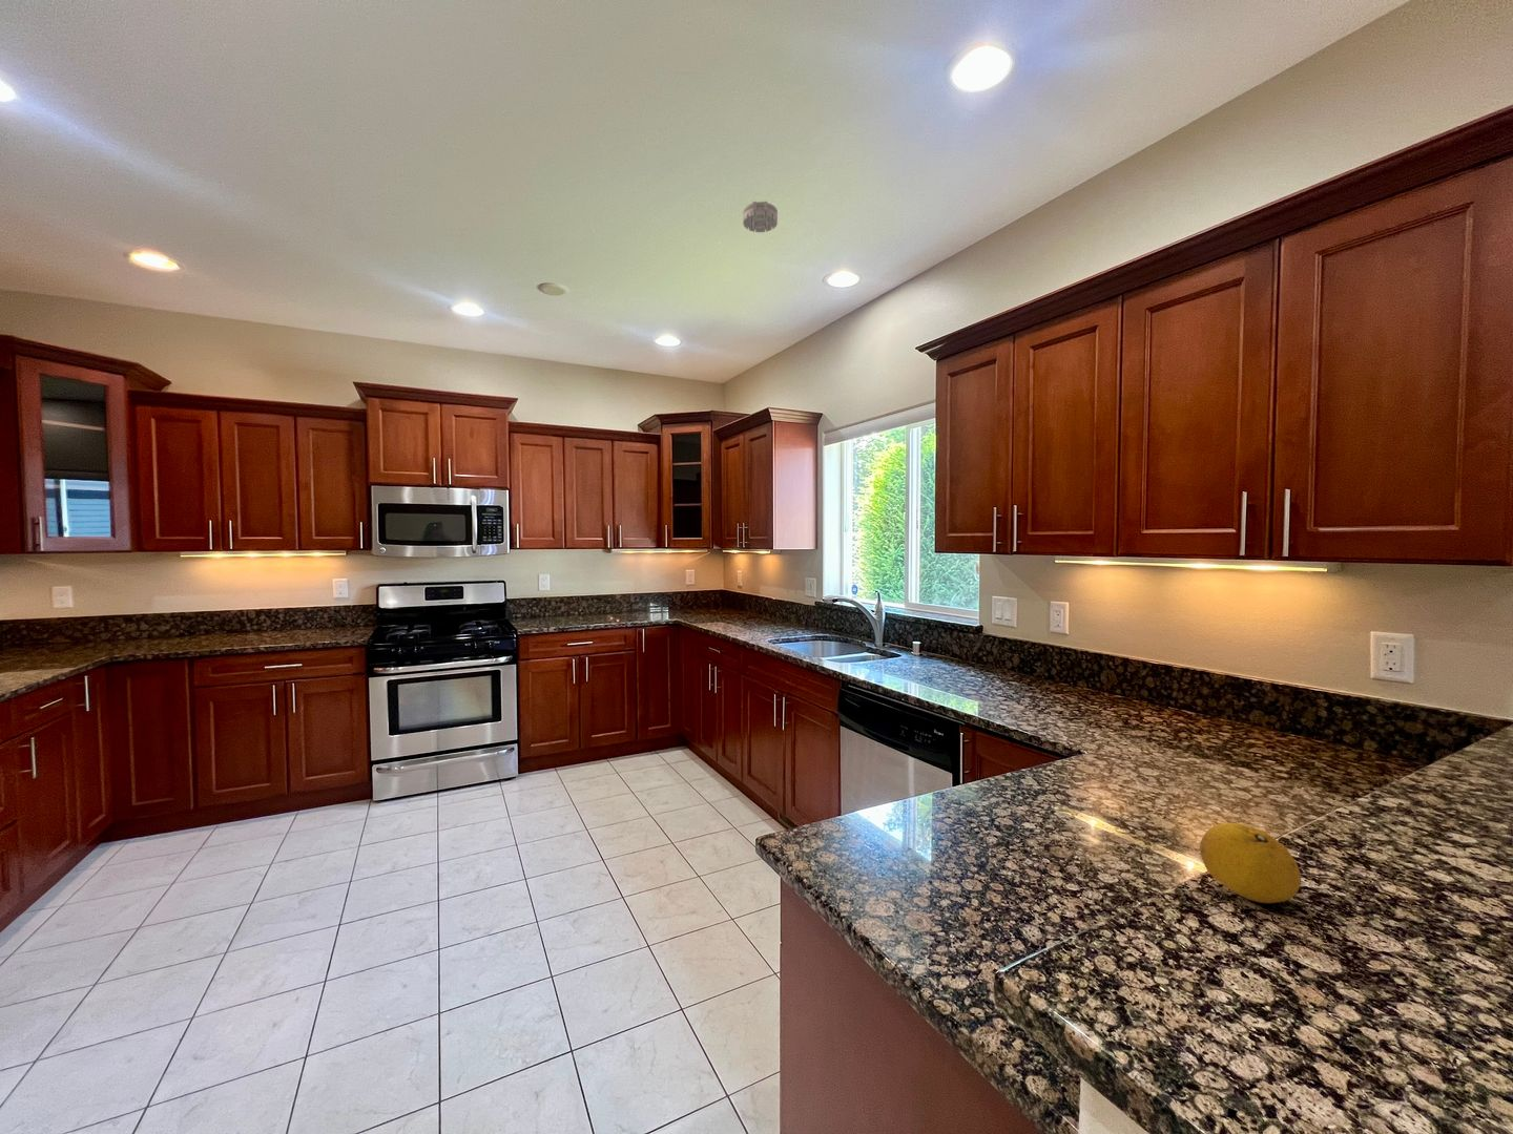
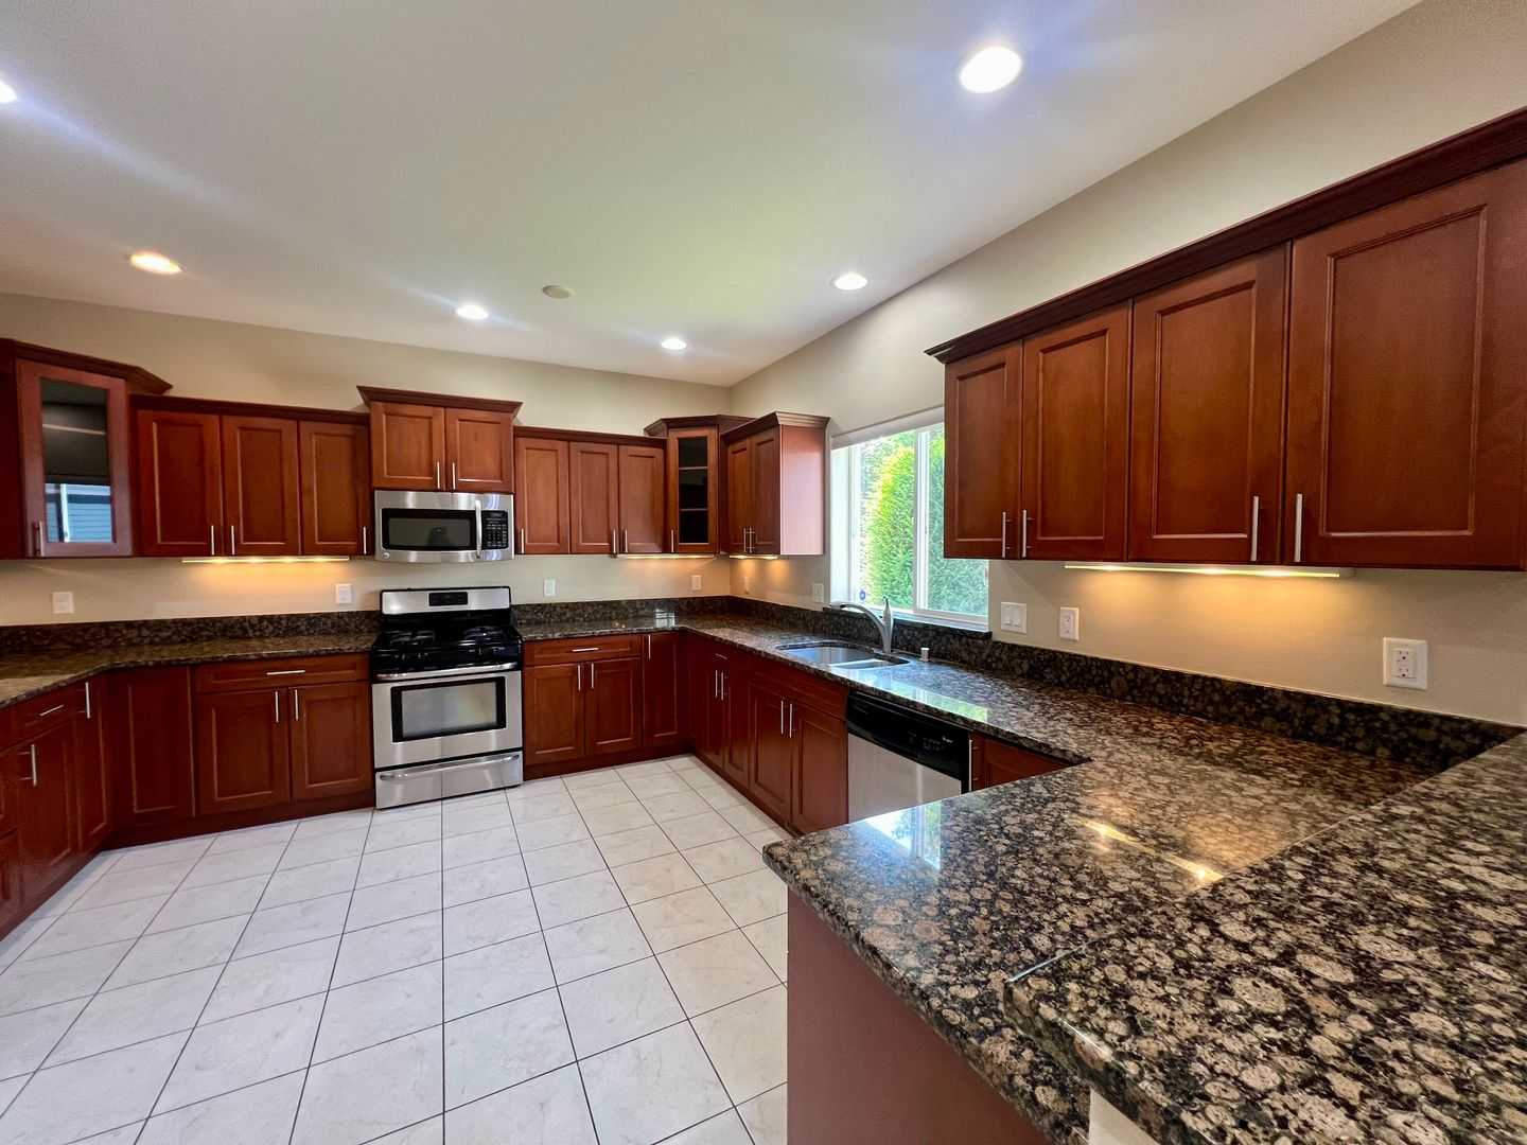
- fruit (1249, 860)
- smoke detector (760, 217)
